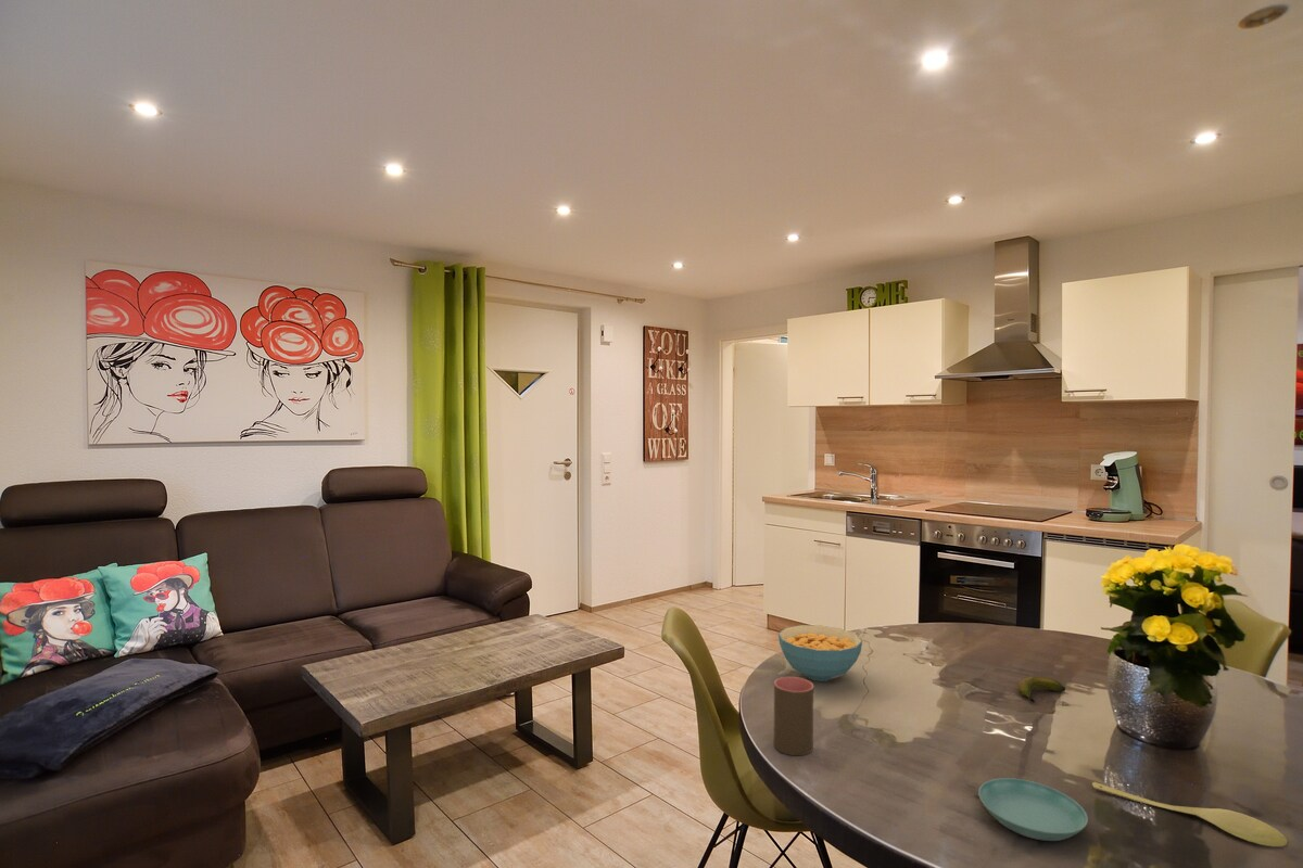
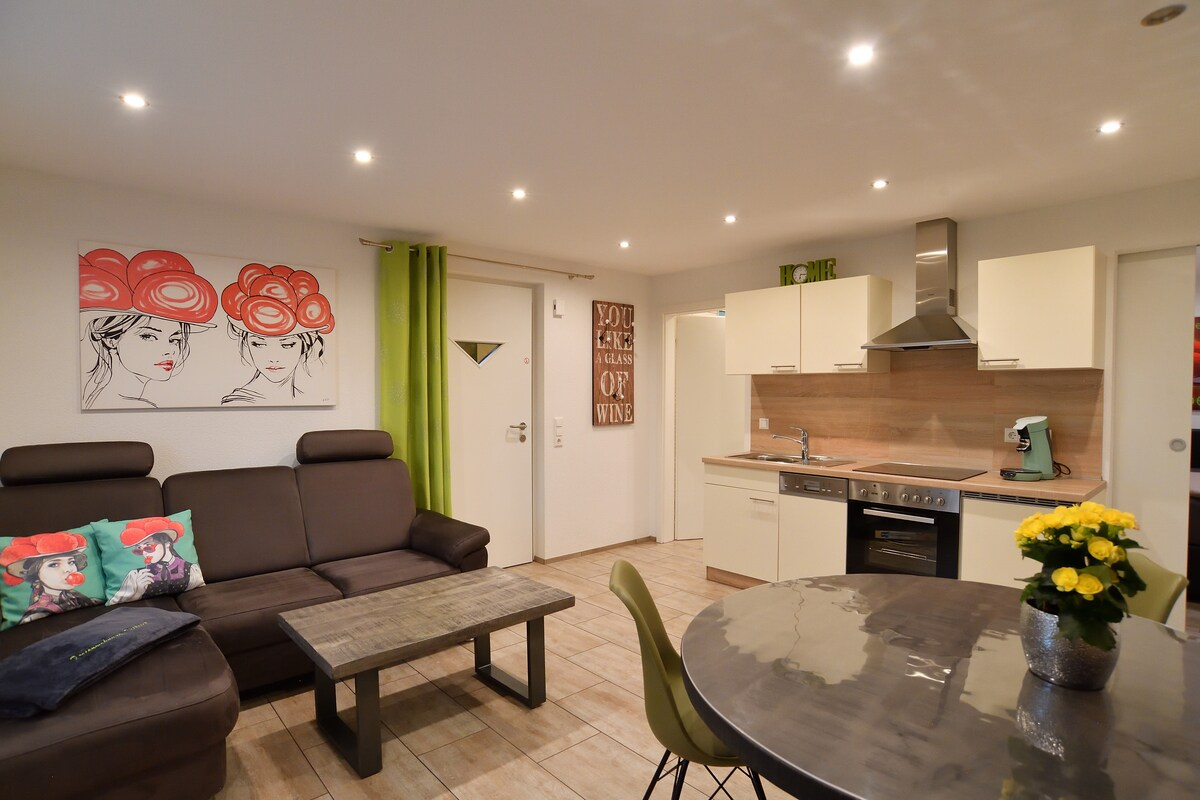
- cereal bowl (819, 656)
- cup (793, 715)
- saucer (1030, 812)
- spoon (1182, 808)
- banana (1038, 688)
